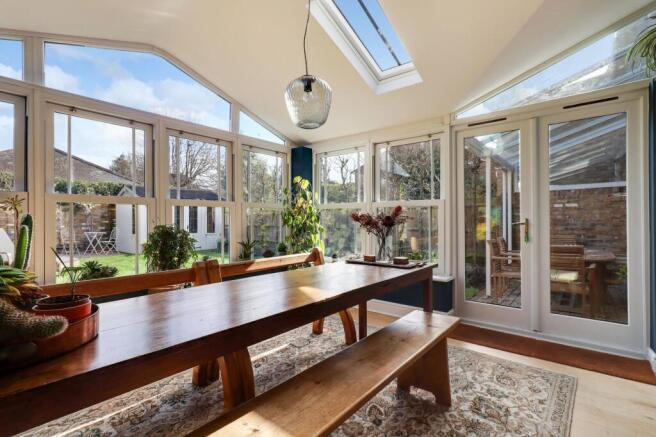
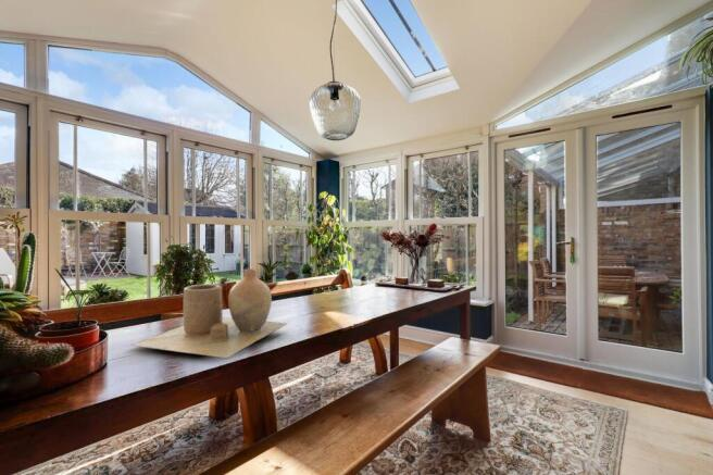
+ vase (216, 304)
